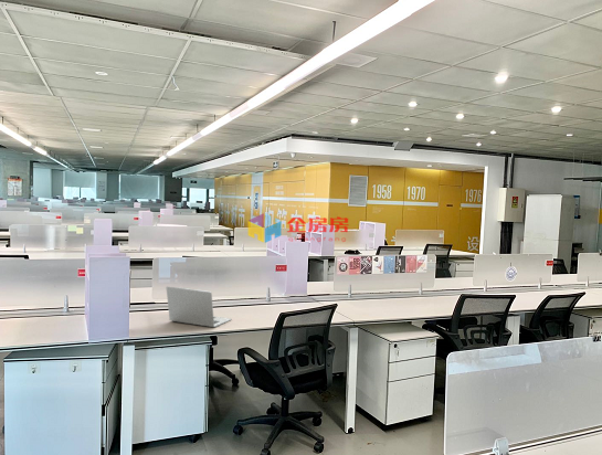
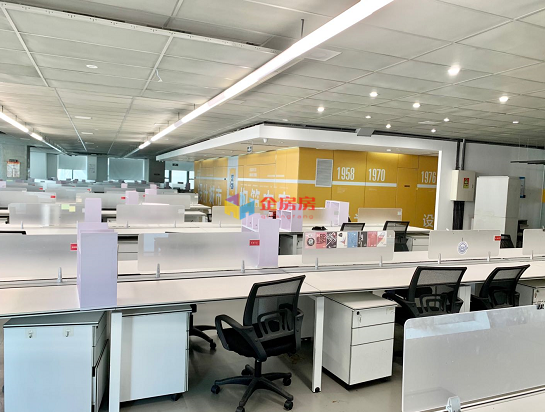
- laptop (200, 303)
